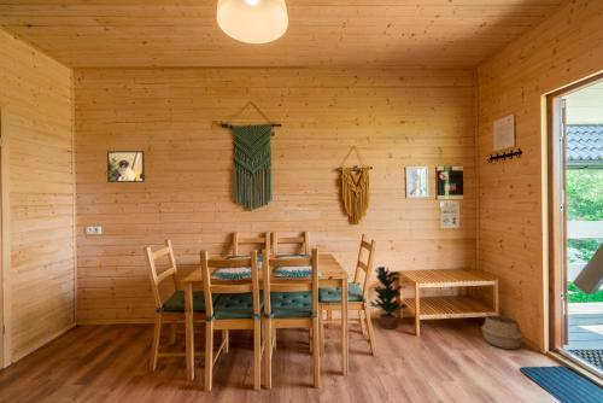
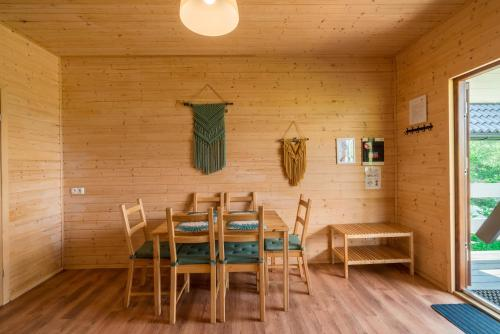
- woven basket (503, 326)
- potted plant (386, 296)
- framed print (125, 167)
